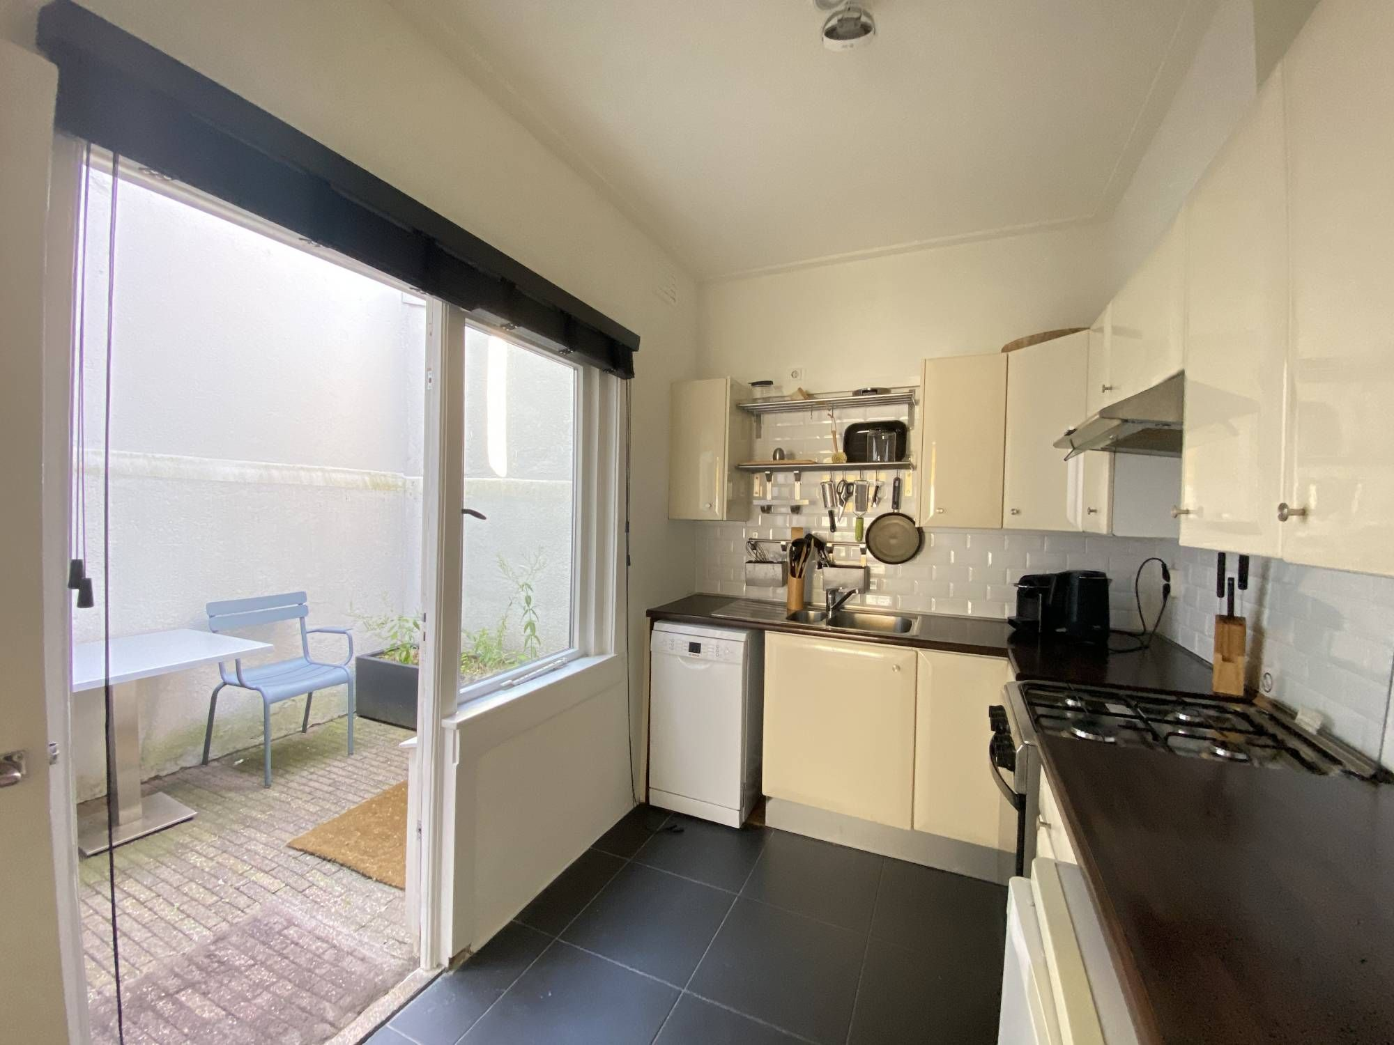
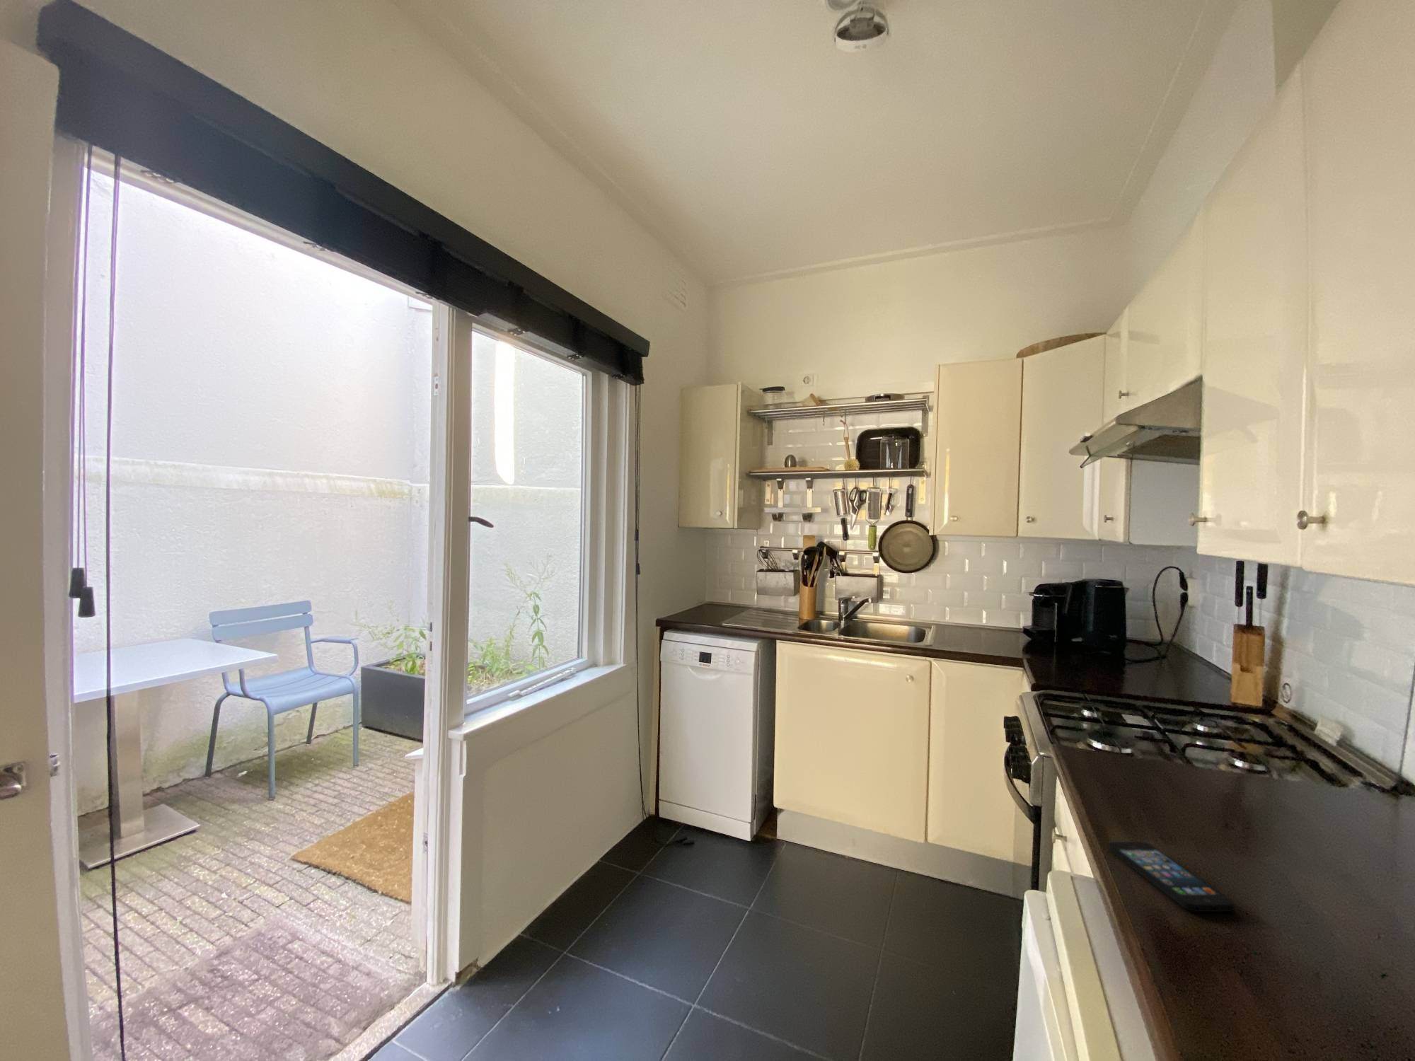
+ smartphone (1165, 874)
